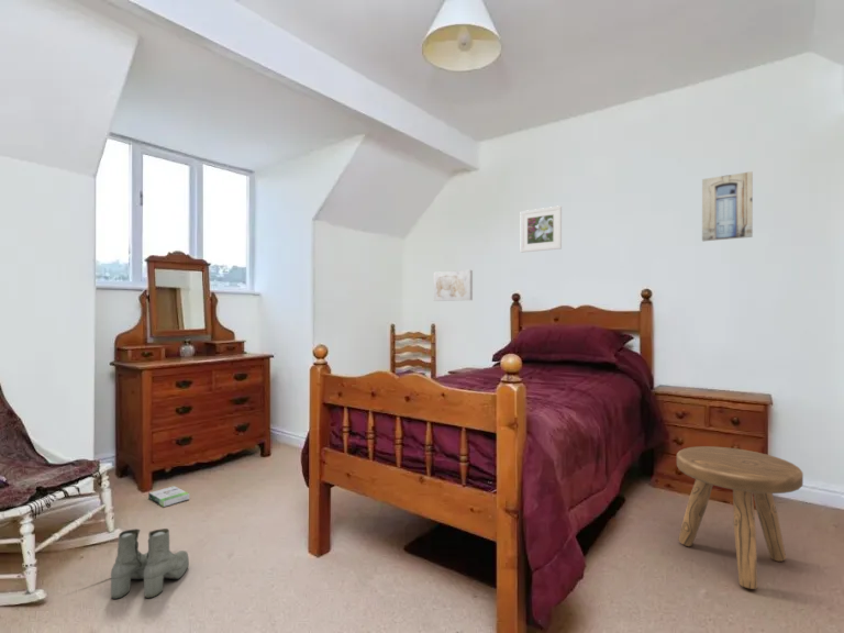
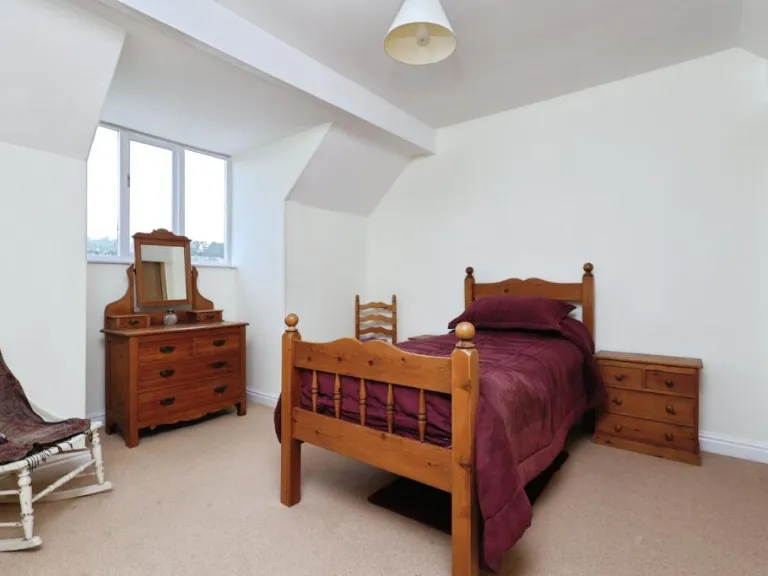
- wall art (452, 286)
- stool (735, 511)
- boots (151, 553)
- wall art (726, 207)
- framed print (540, 230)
- box (168, 496)
